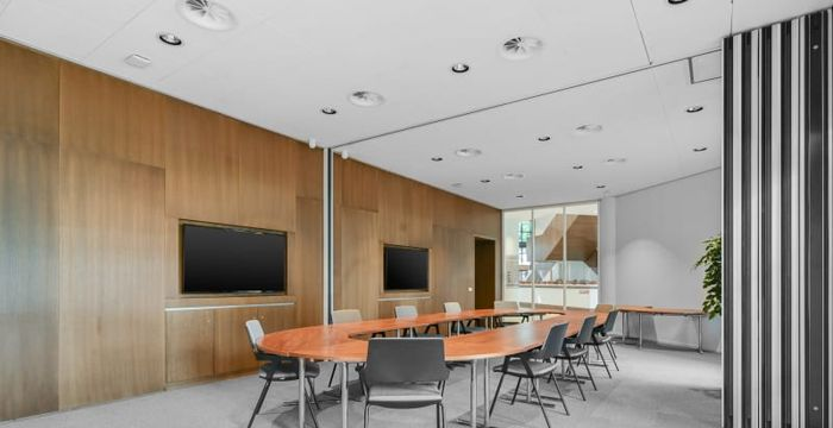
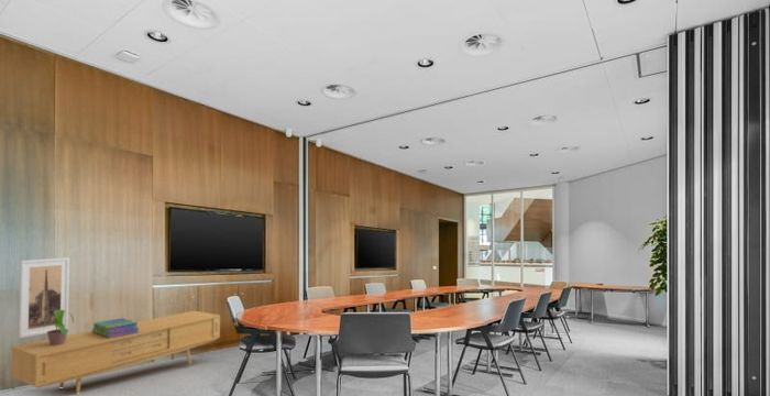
+ potted plant (58, 326)
+ sideboard (129, 352)
+ stack of books (116, 327)
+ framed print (45, 296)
